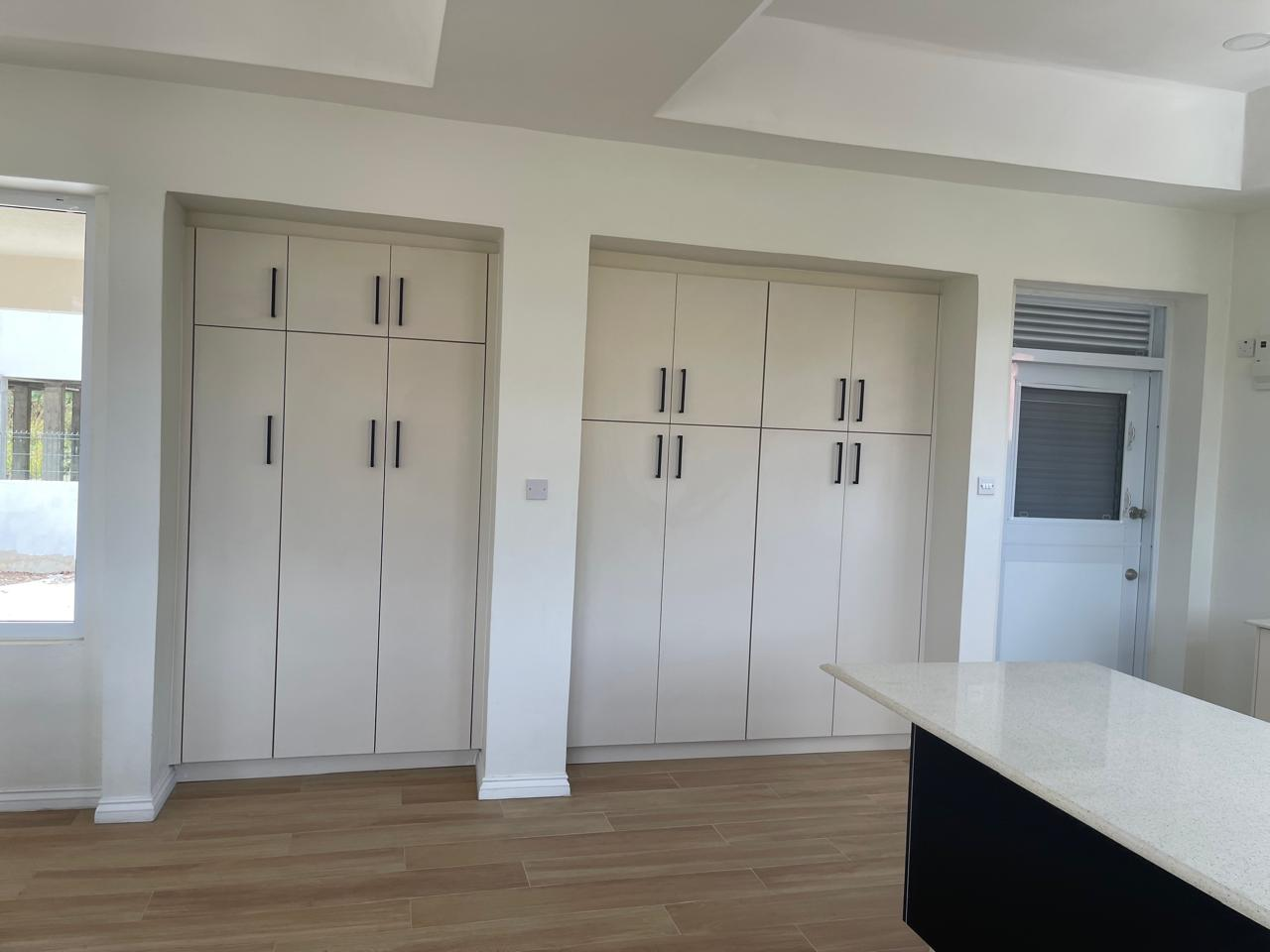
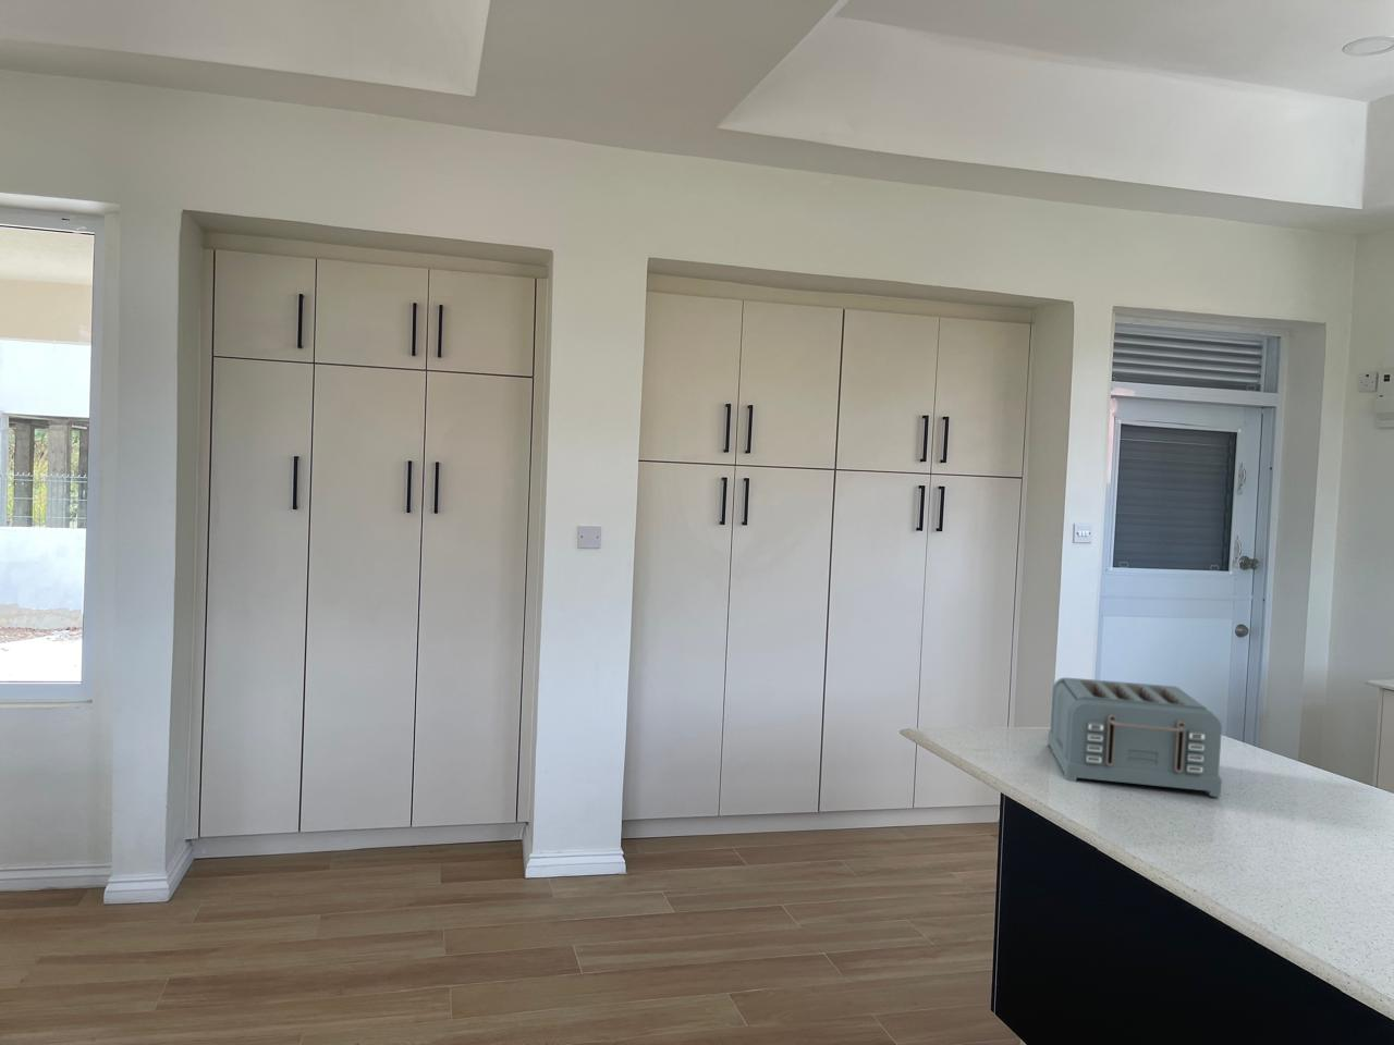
+ toaster (1131, 731)
